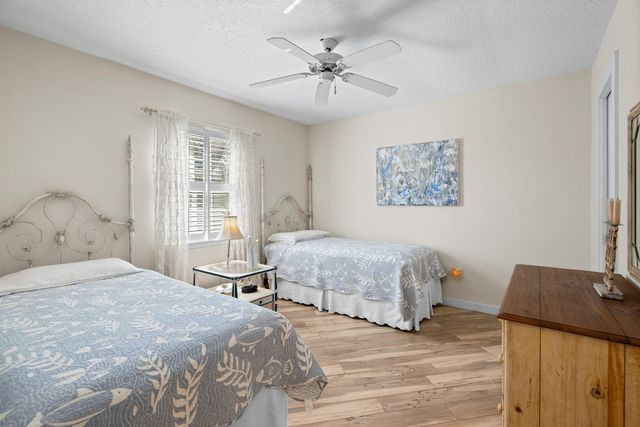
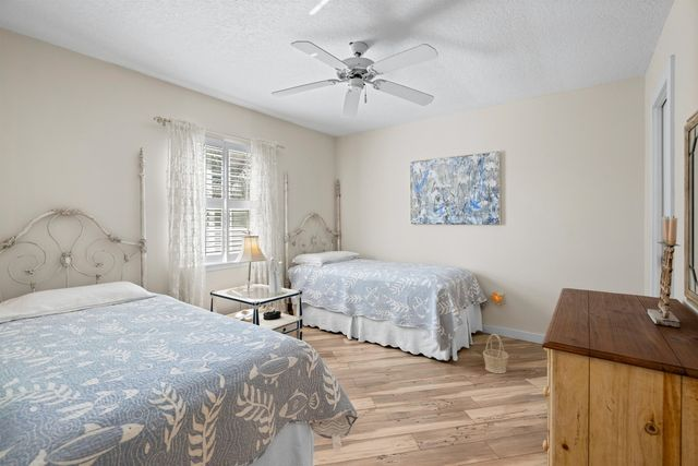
+ basket (495, 351)
